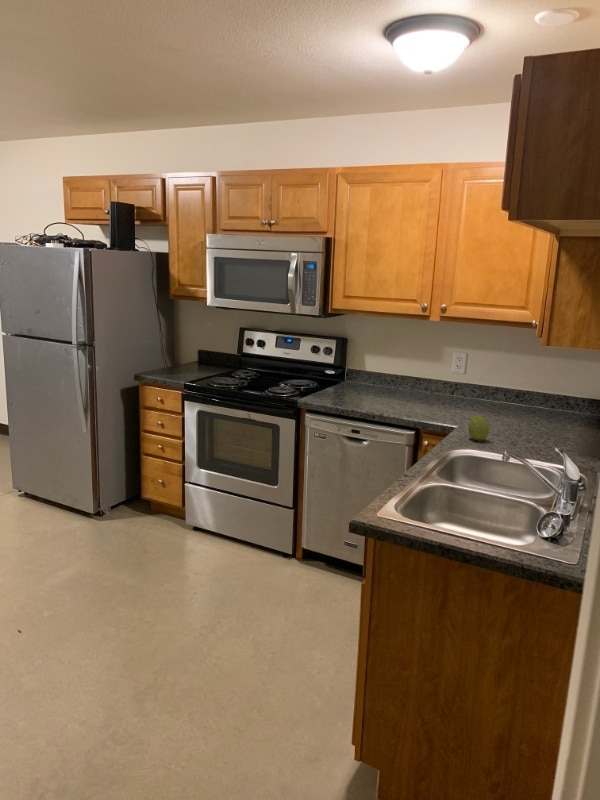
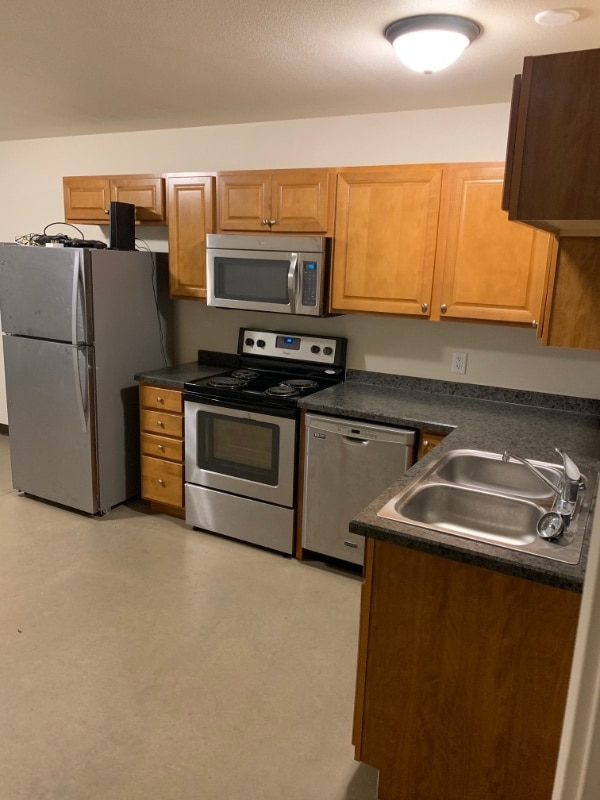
- fruit (478, 428)
